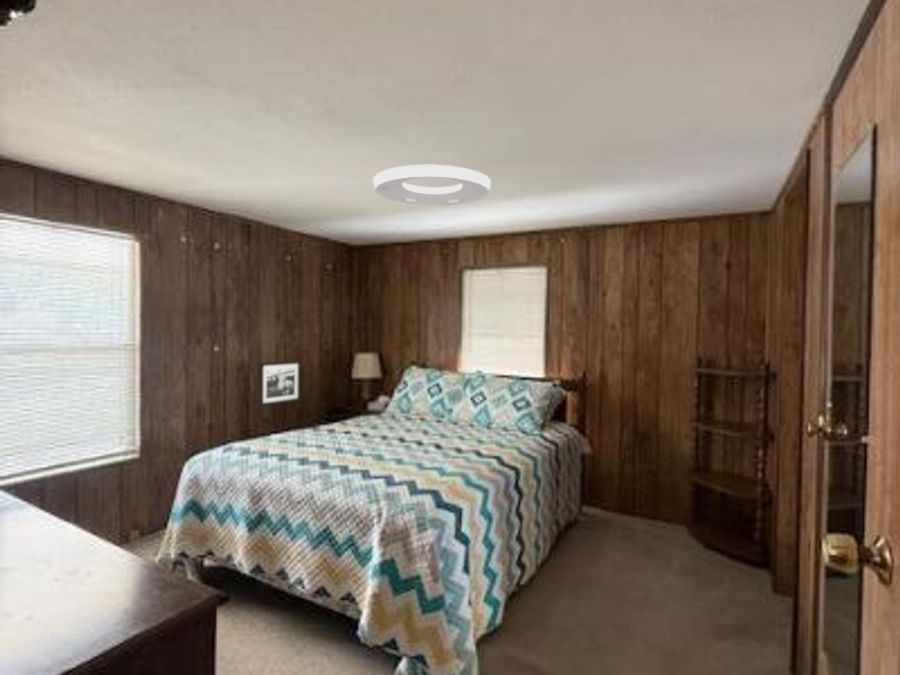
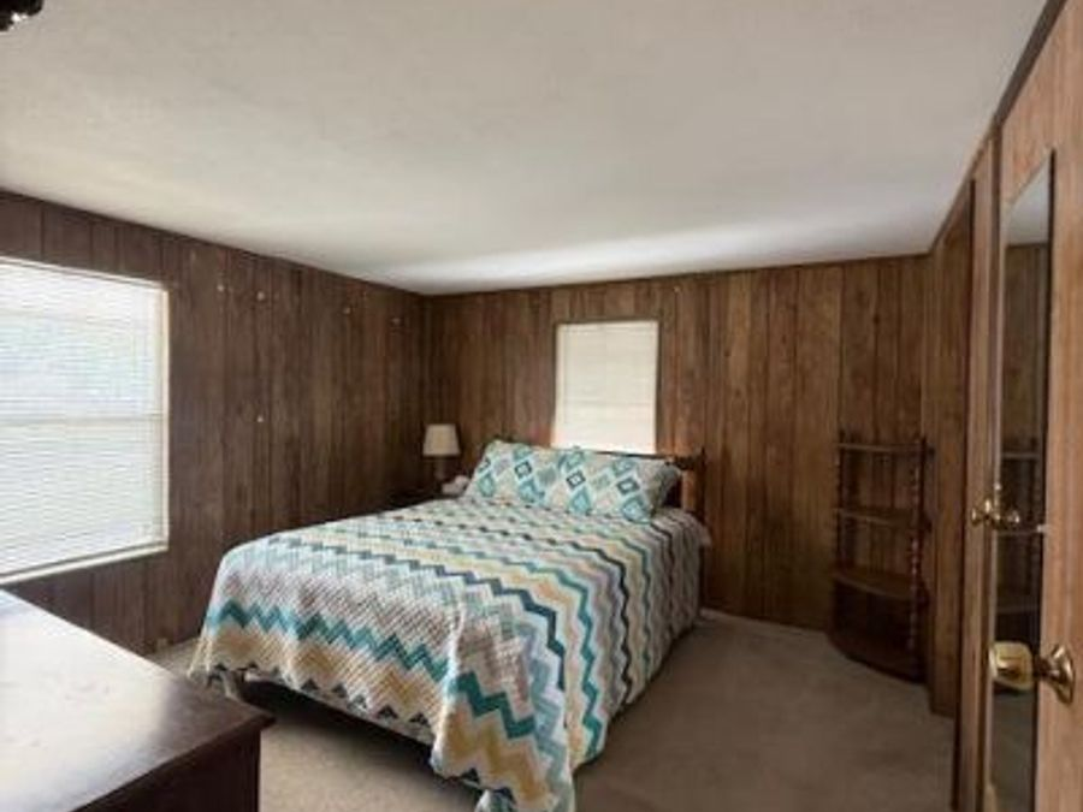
- ceiling light (432, 187)
- picture frame (280, 382)
